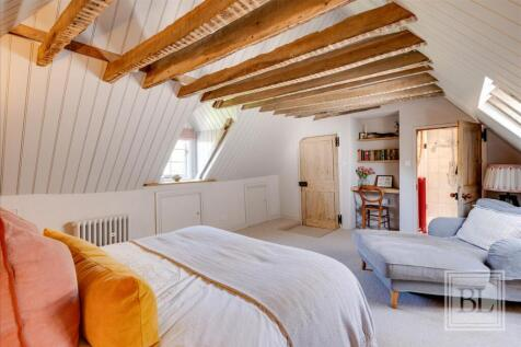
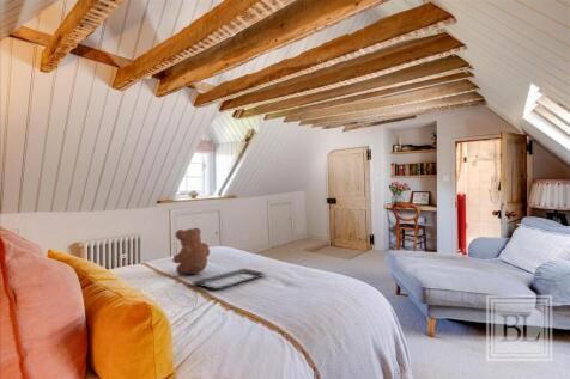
+ serving tray (231, 275)
+ teddy bear (193, 250)
